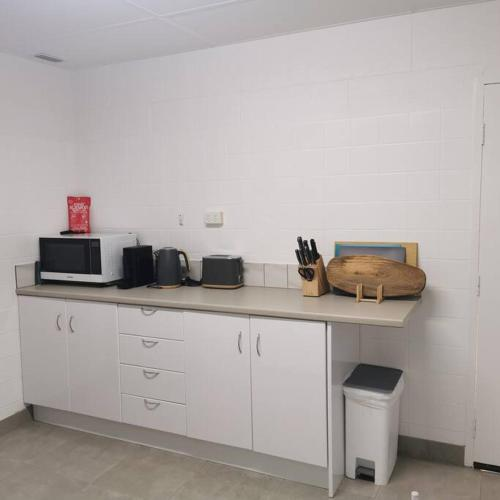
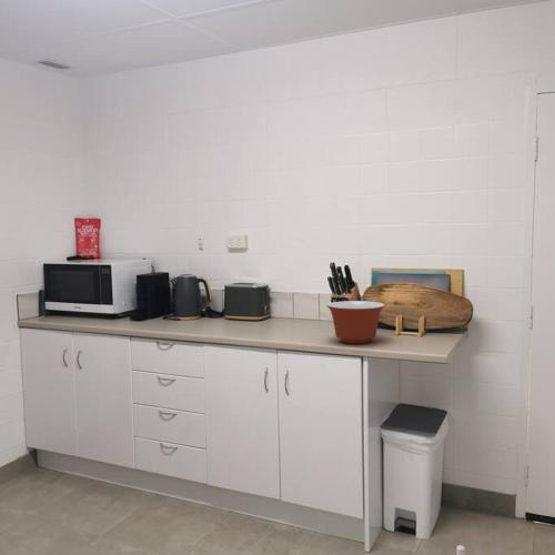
+ mixing bowl (355, 322)
